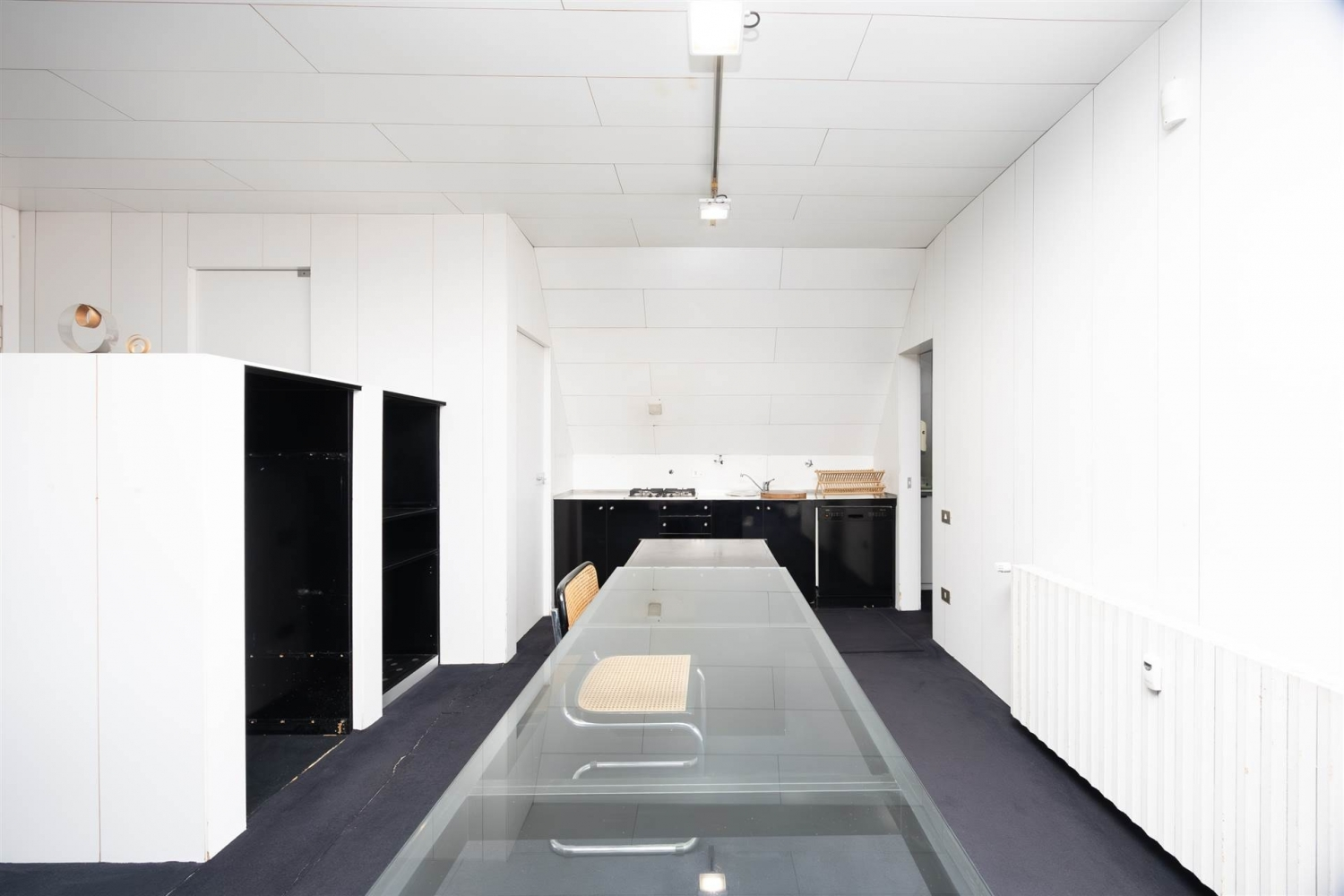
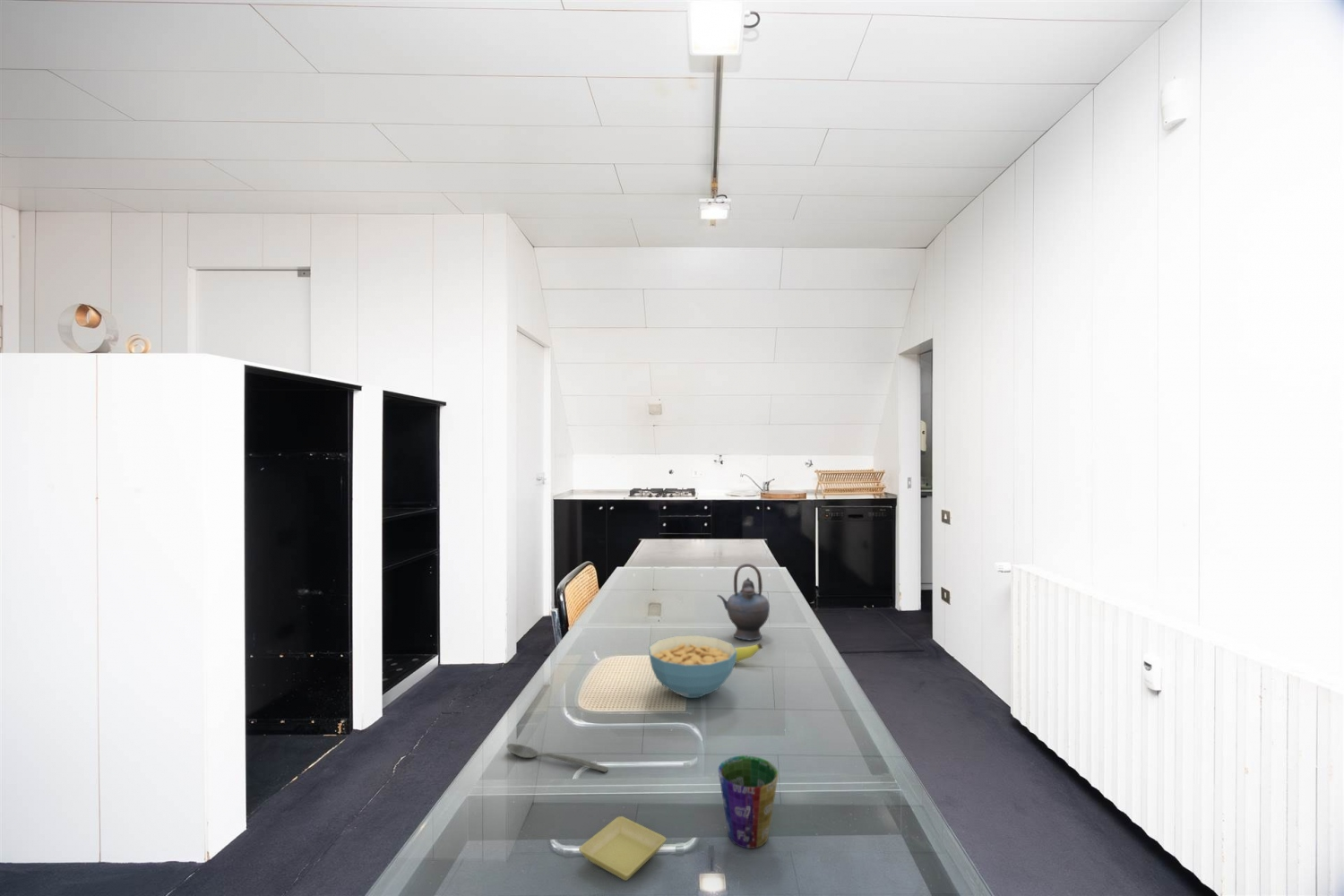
+ cereal bowl (692, 670)
+ teapot (743, 599)
+ banana (735, 649)
+ cup (748, 808)
+ spoon (556, 757)
+ saucer (623, 850)
